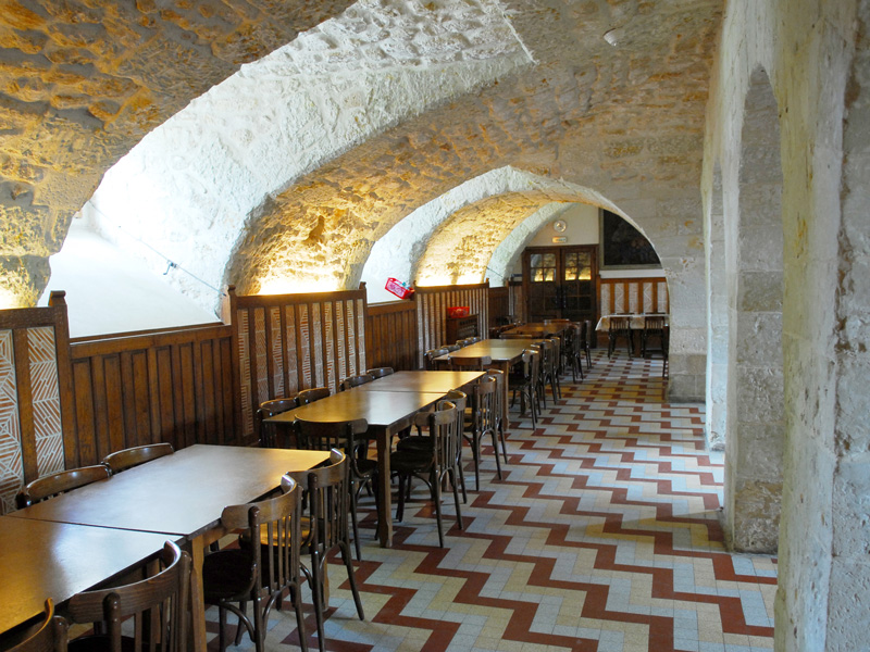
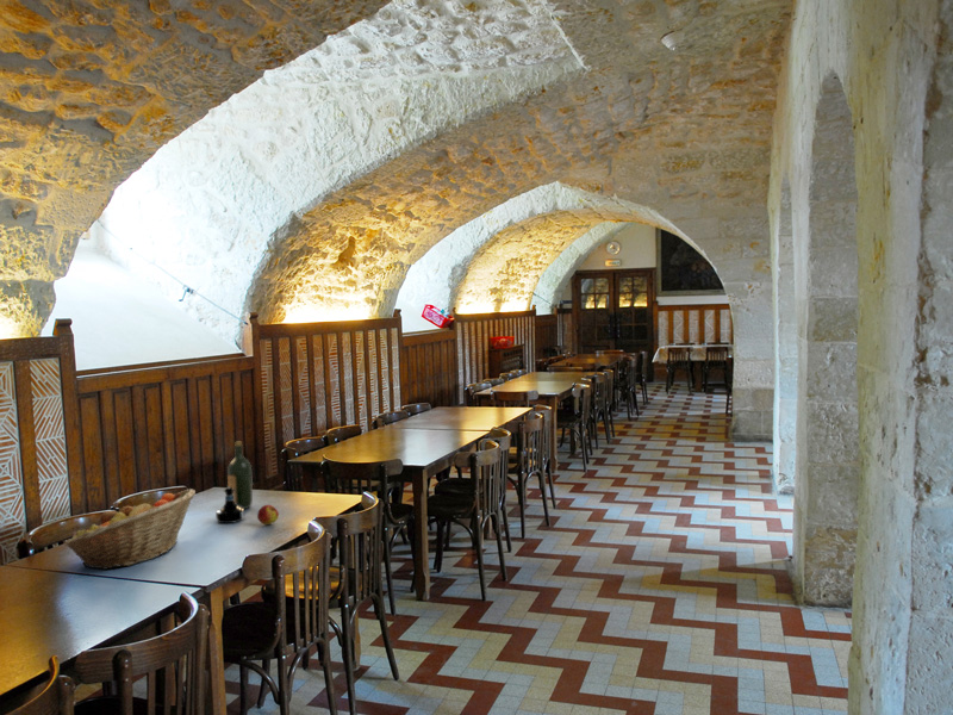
+ tequila bottle (229, 503)
+ apple (268, 514)
+ wine bottle (239, 474)
+ fruit basket (135, 526)
